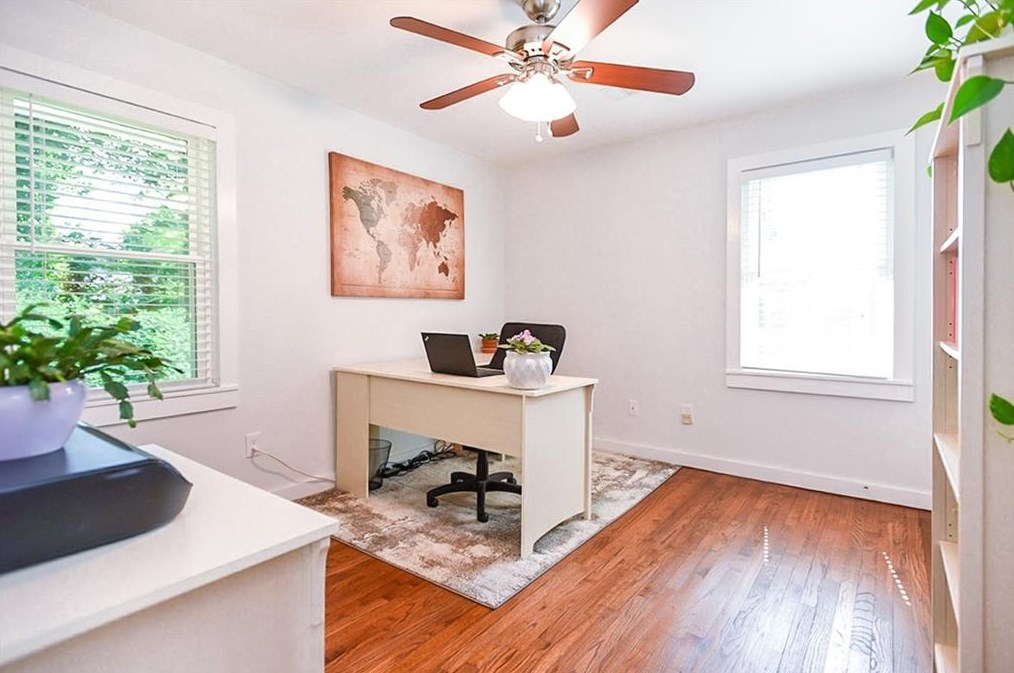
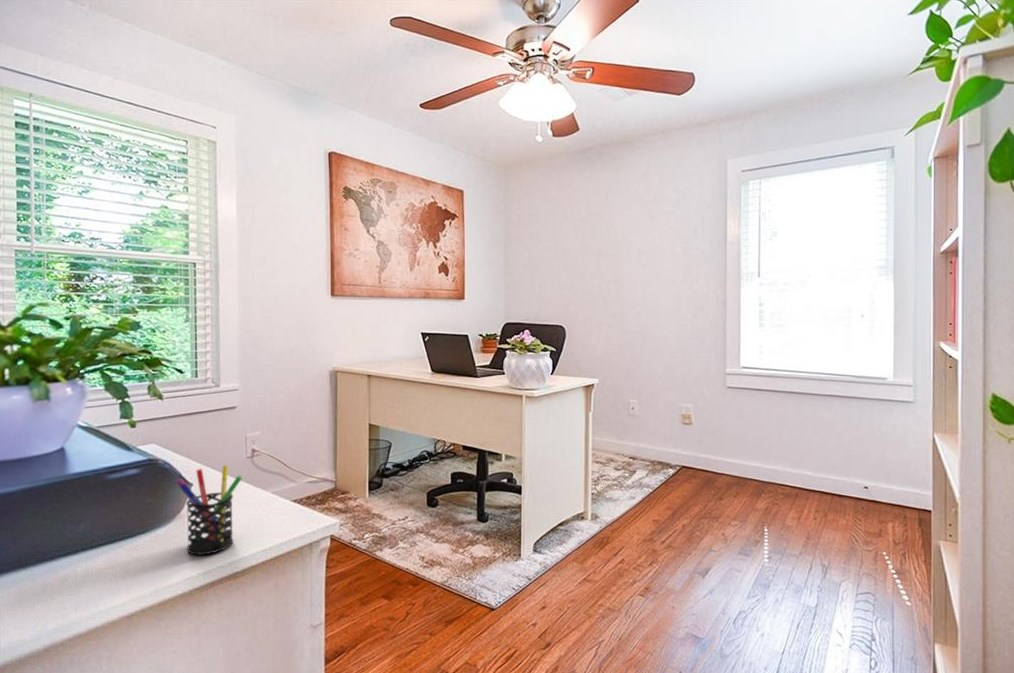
+ pen holder (213, 505)
